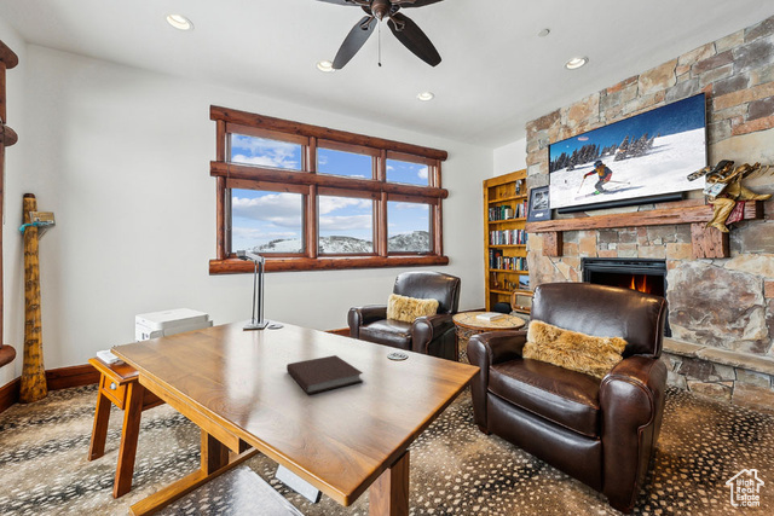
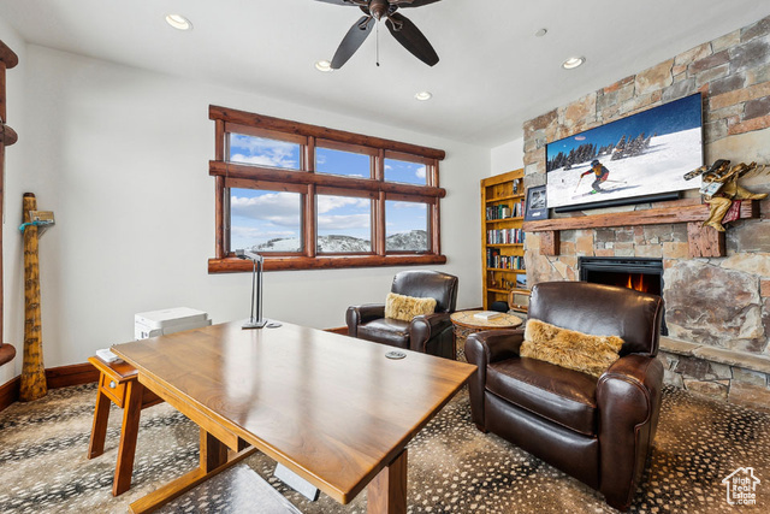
- notebook (323, 372)
